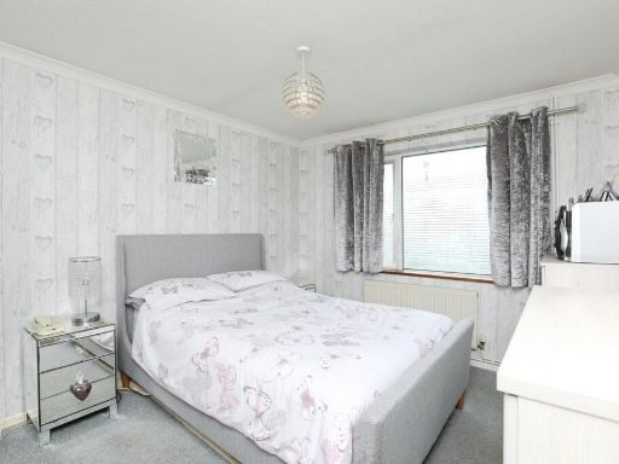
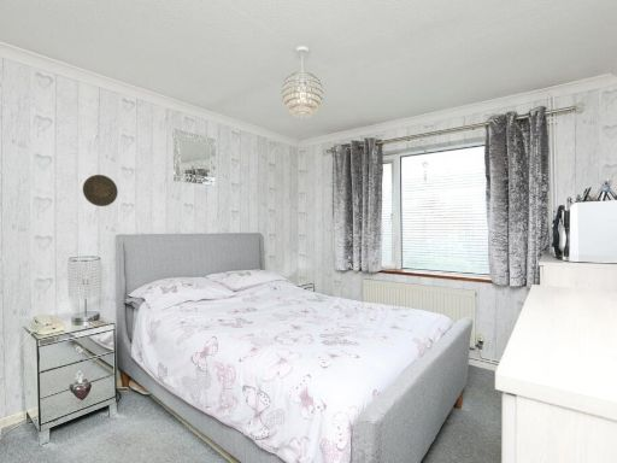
+ decorative plate (101, 189)
